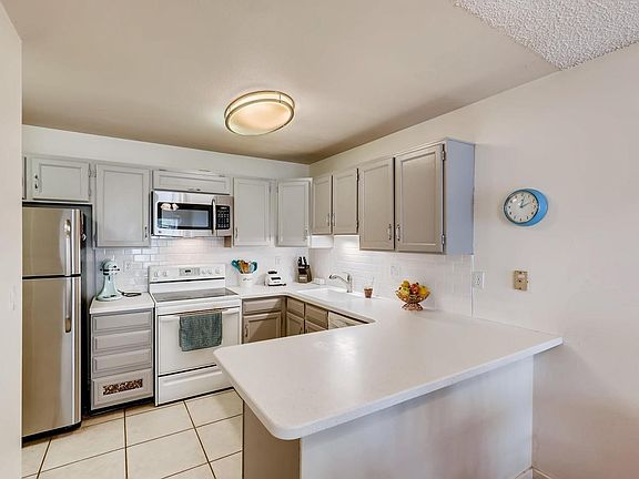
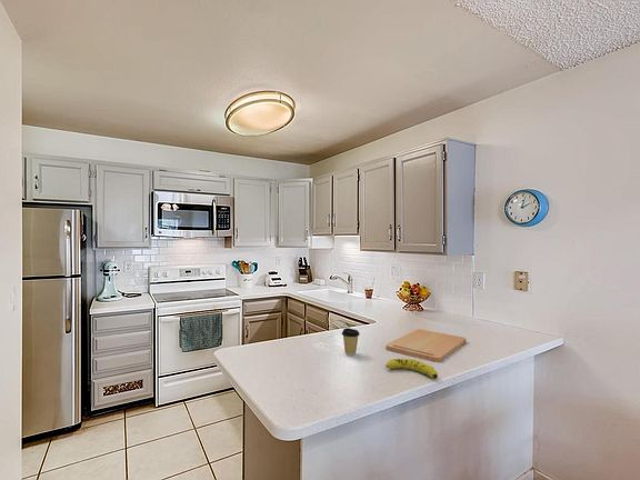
+ cutting board (427, 343)
+ coffee cup (350, 341)
+ fruit (412, 369)
